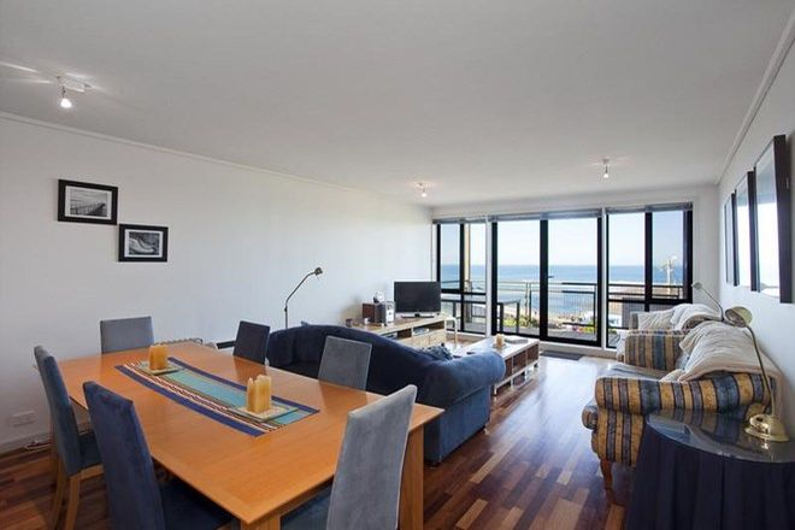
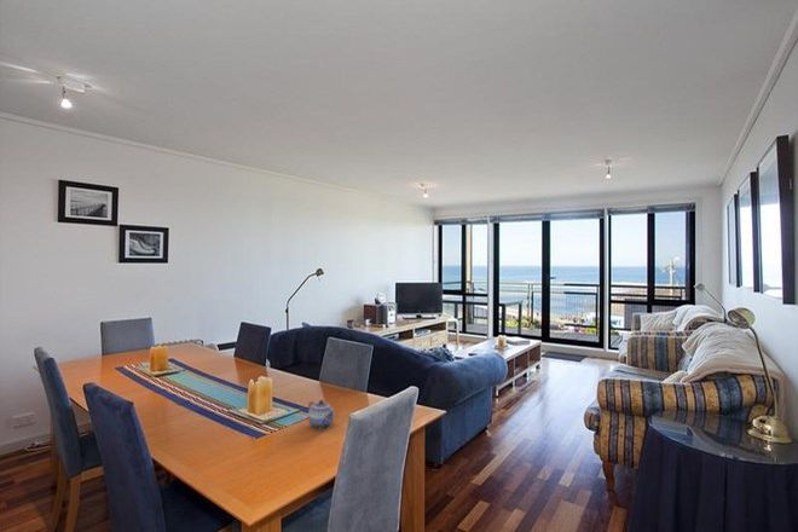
+ teapot (320, 412)
